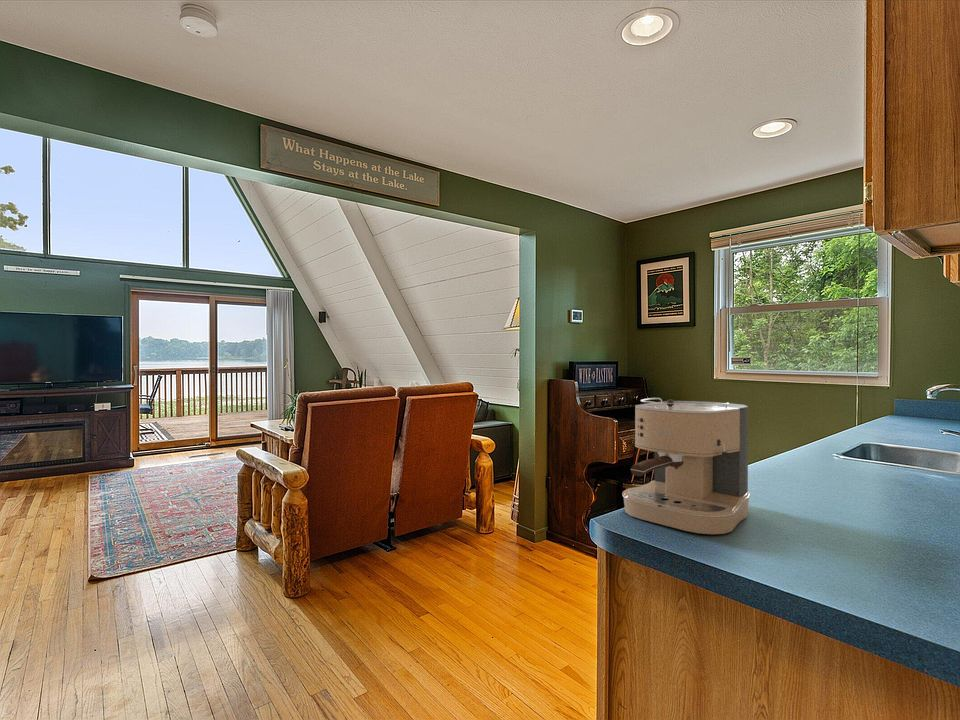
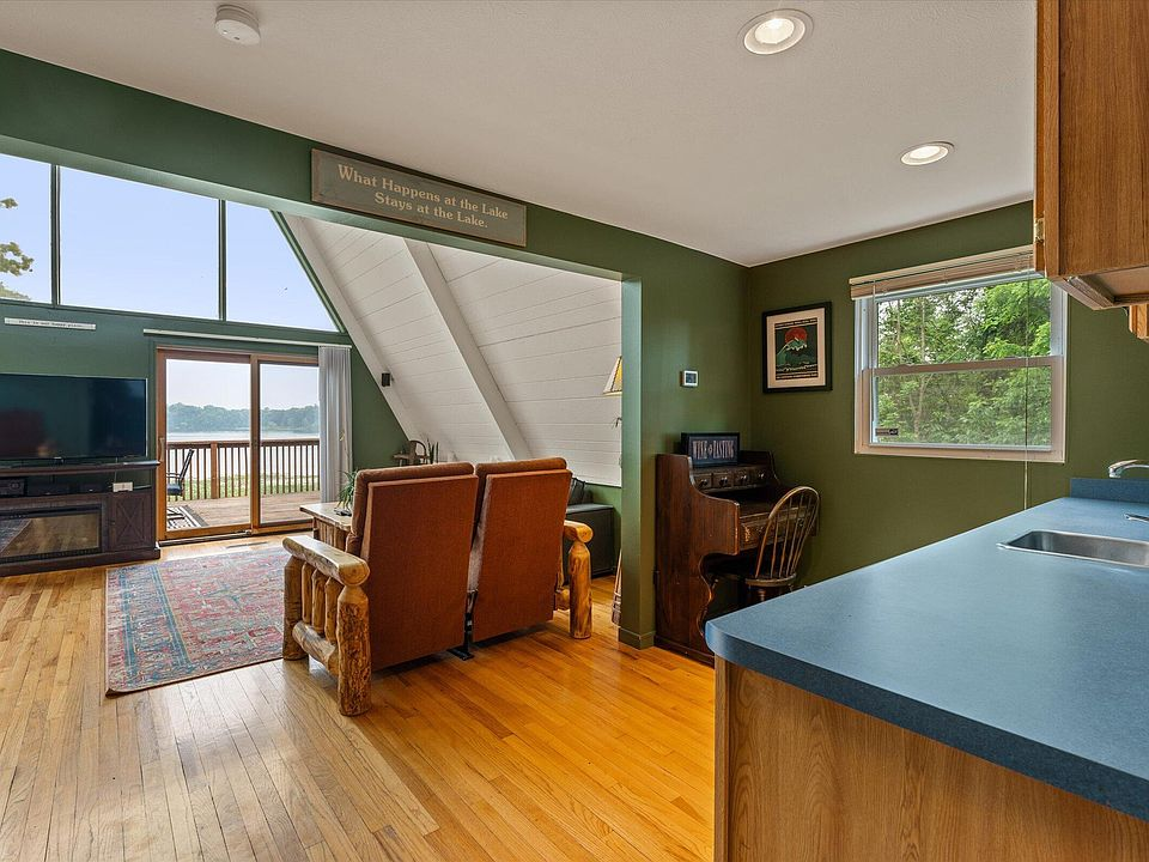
- coffee maker (681, 456)
